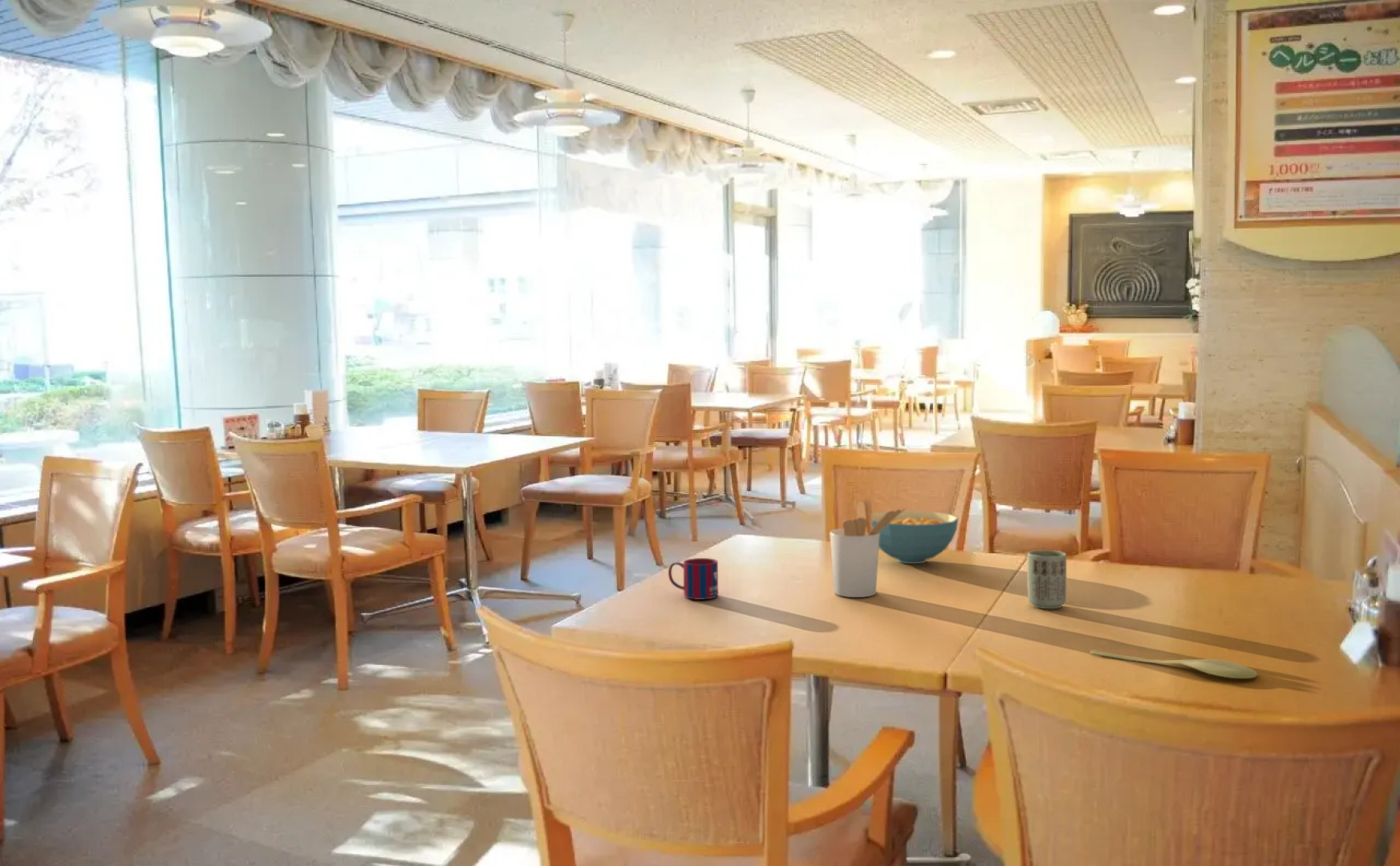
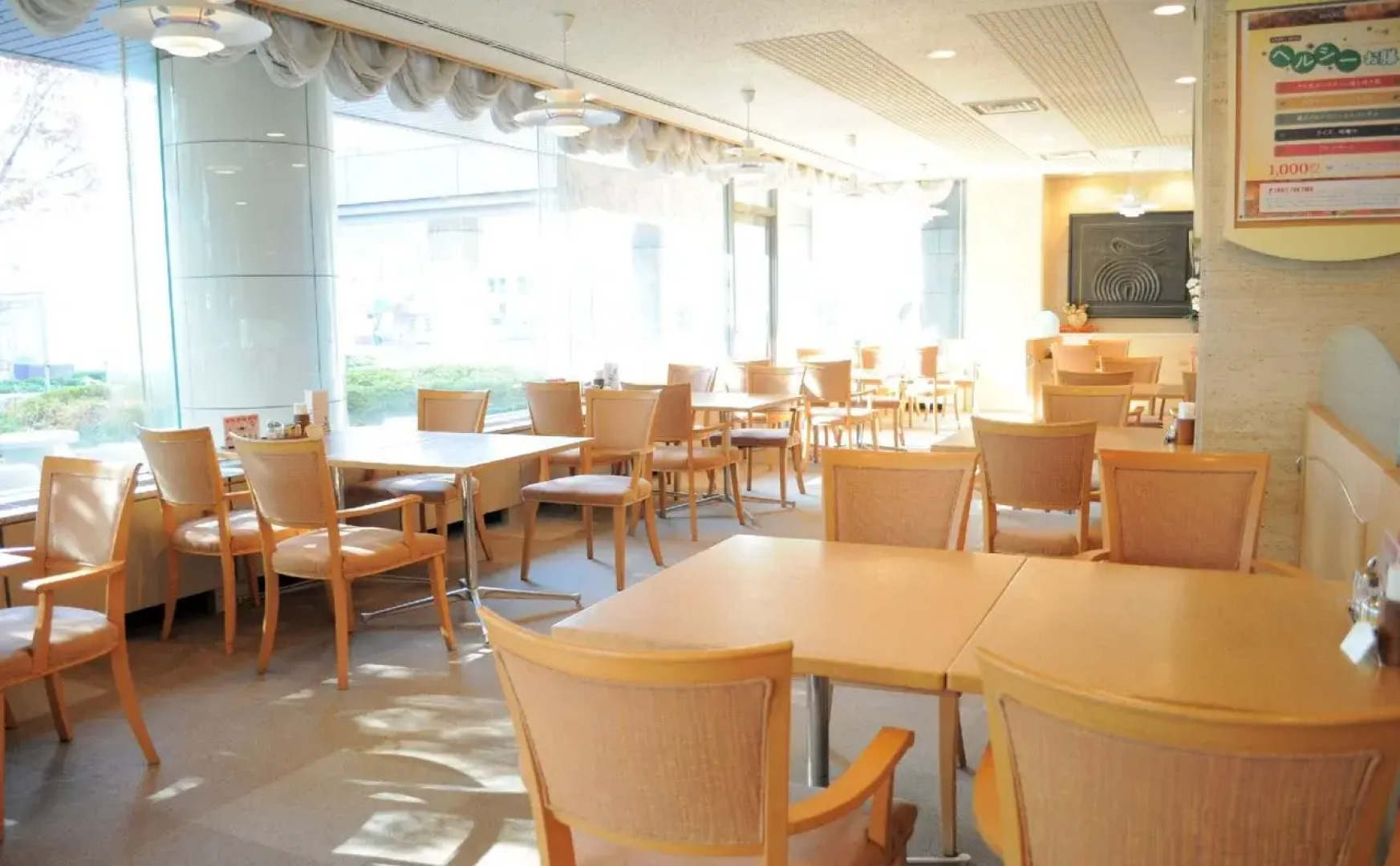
- utensil holder (867, 548)
- cup (1046, 579)
- cereal bowl (911, 539)
- mug (693, 577)
- spoon (1171, 661)
